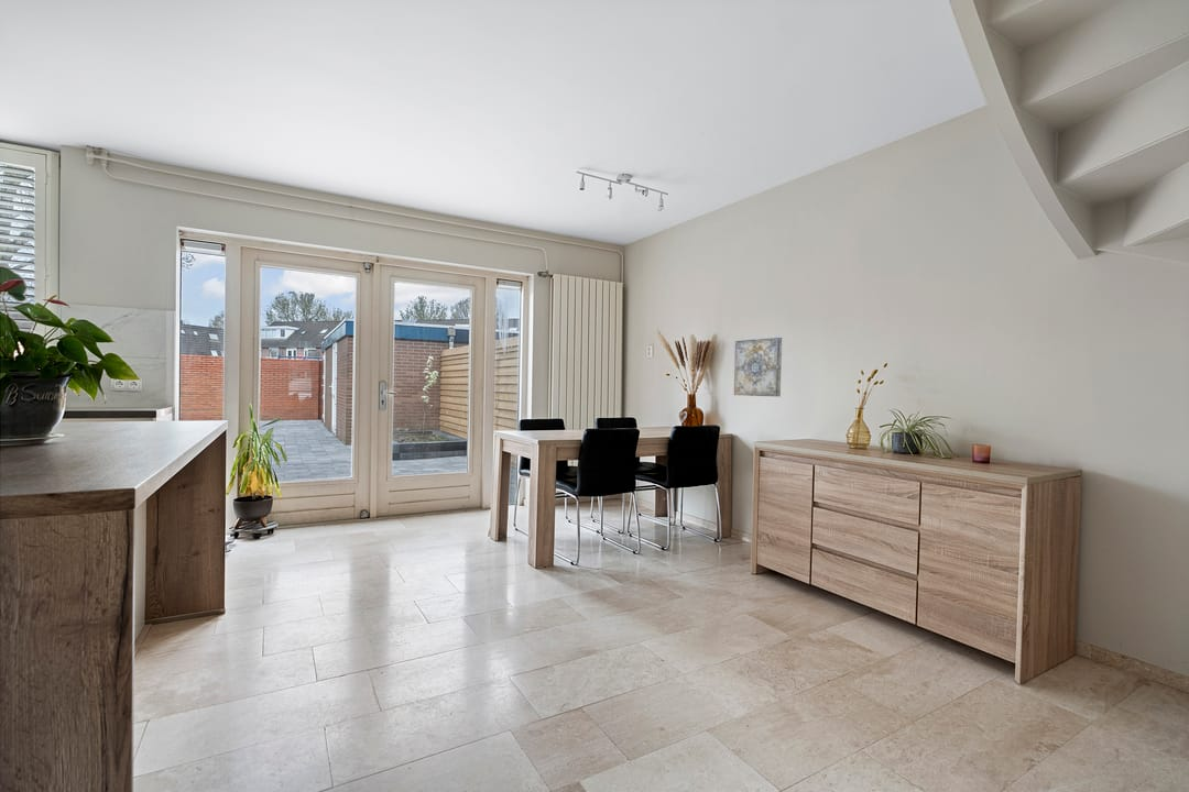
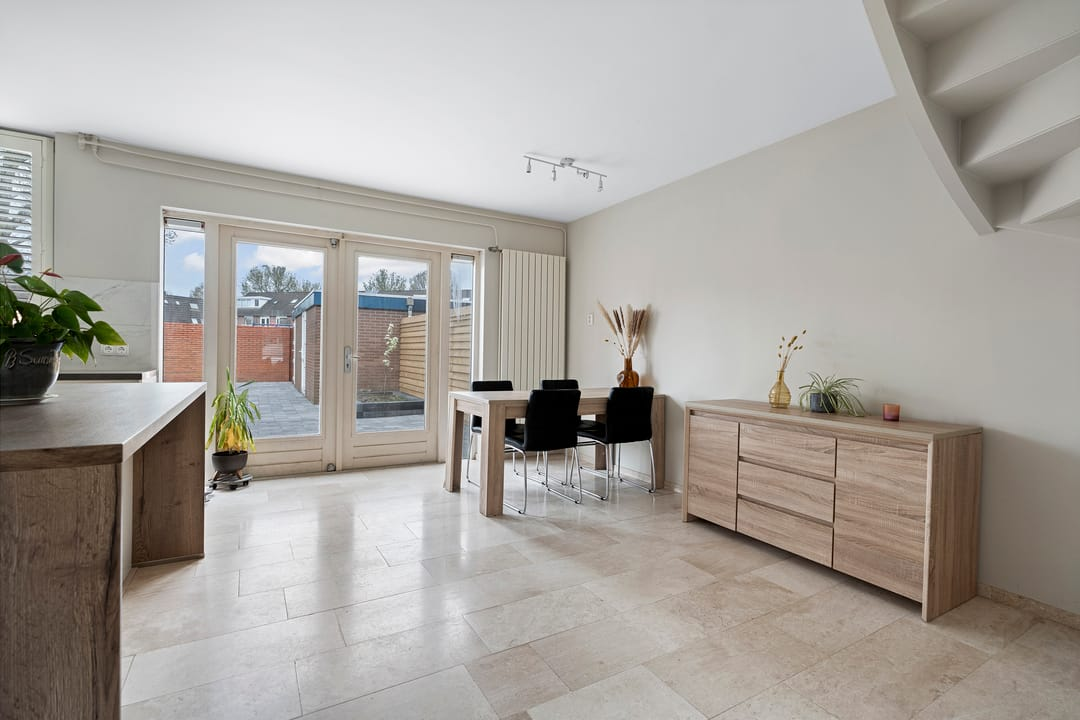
- wall art (756, 367)
